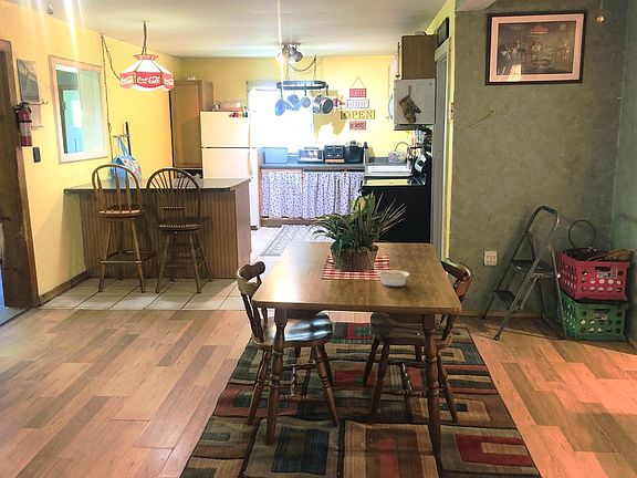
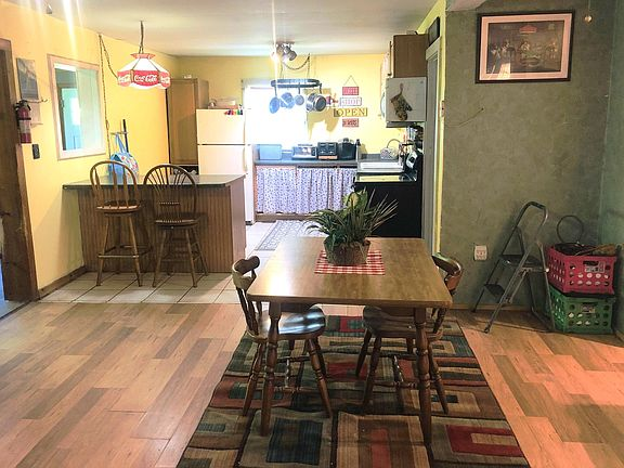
- legume (391, 277)
